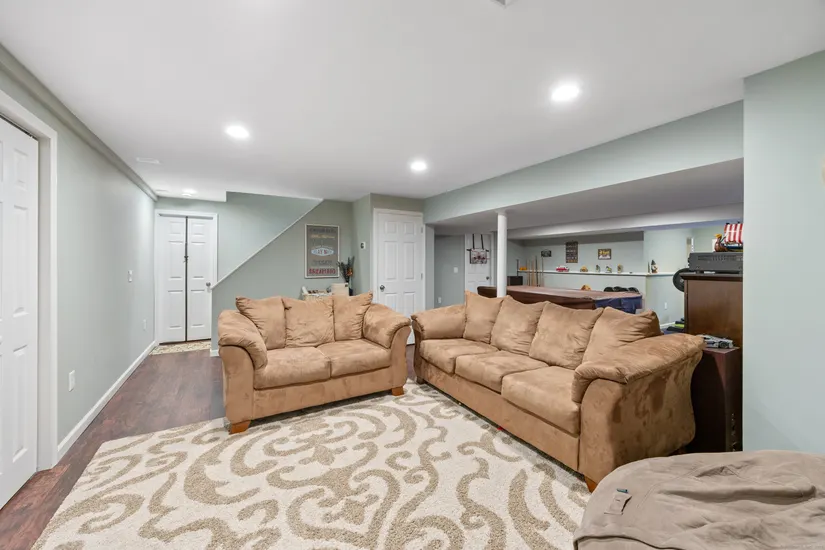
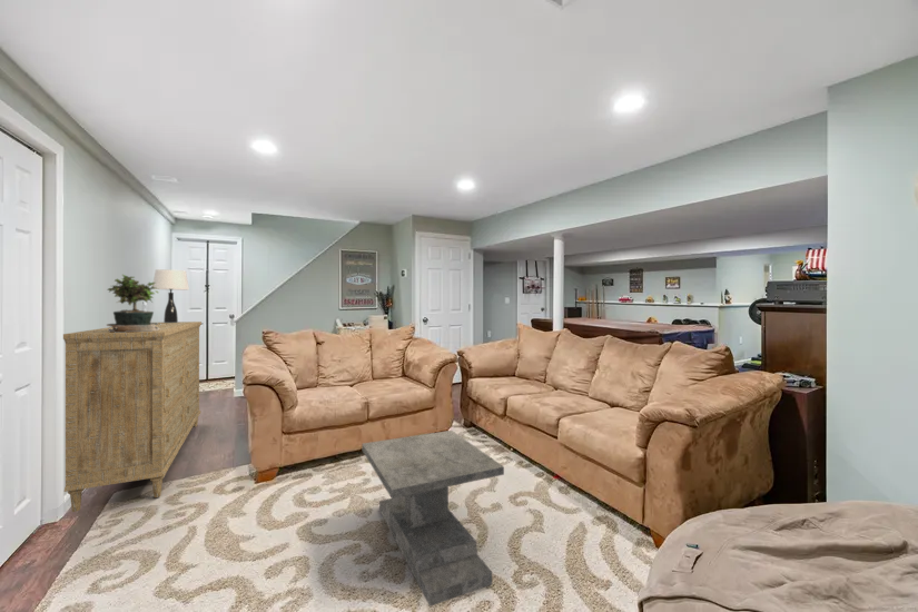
+ dresser (151, 392)
+ potted plant (130, 303)
+ coffee table (428, 497)
+ table lamp (170, 296)
